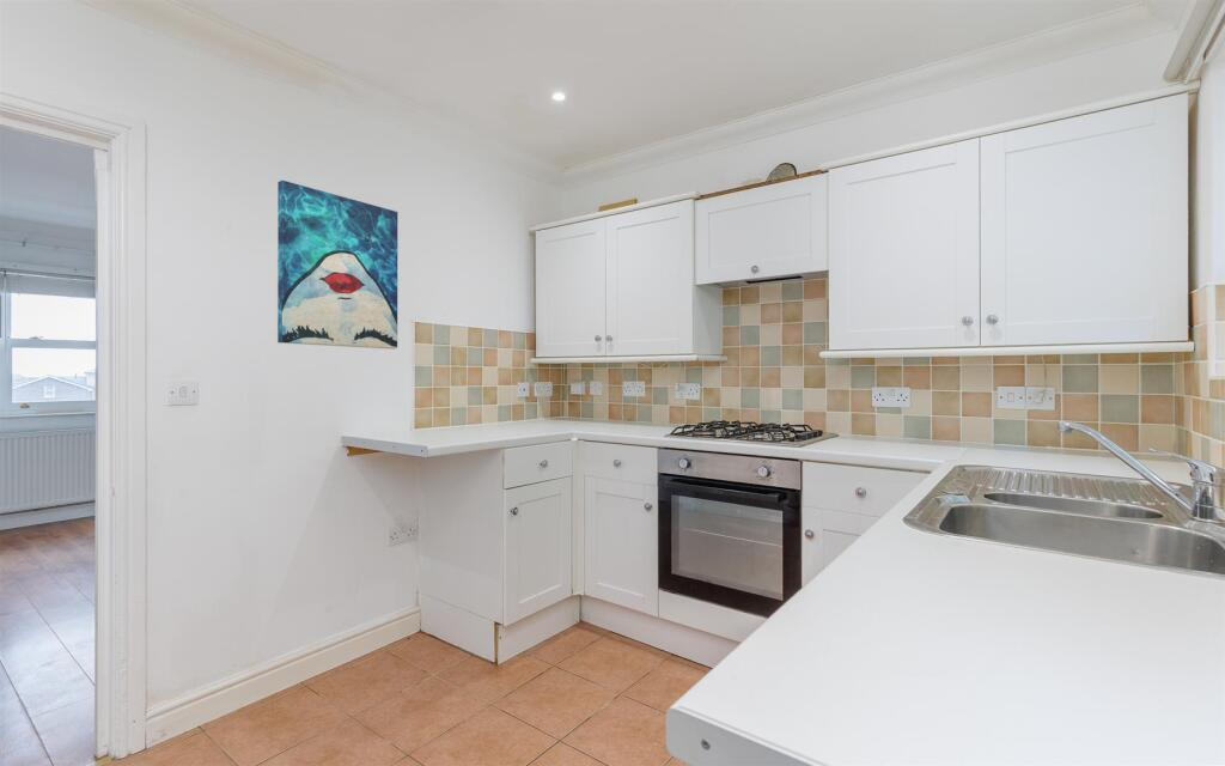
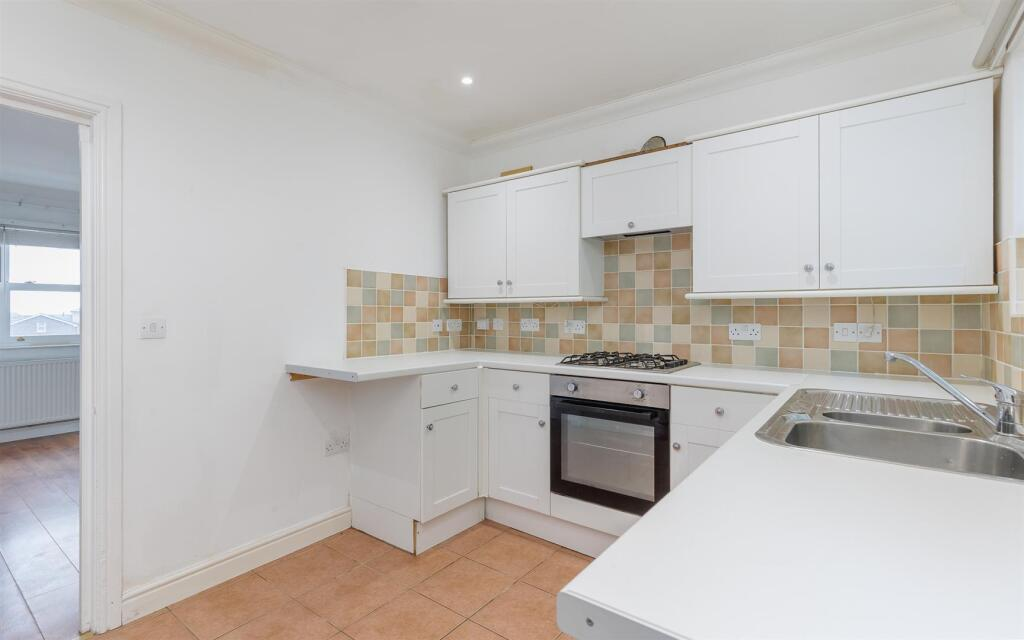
- wall art (342, 272)
